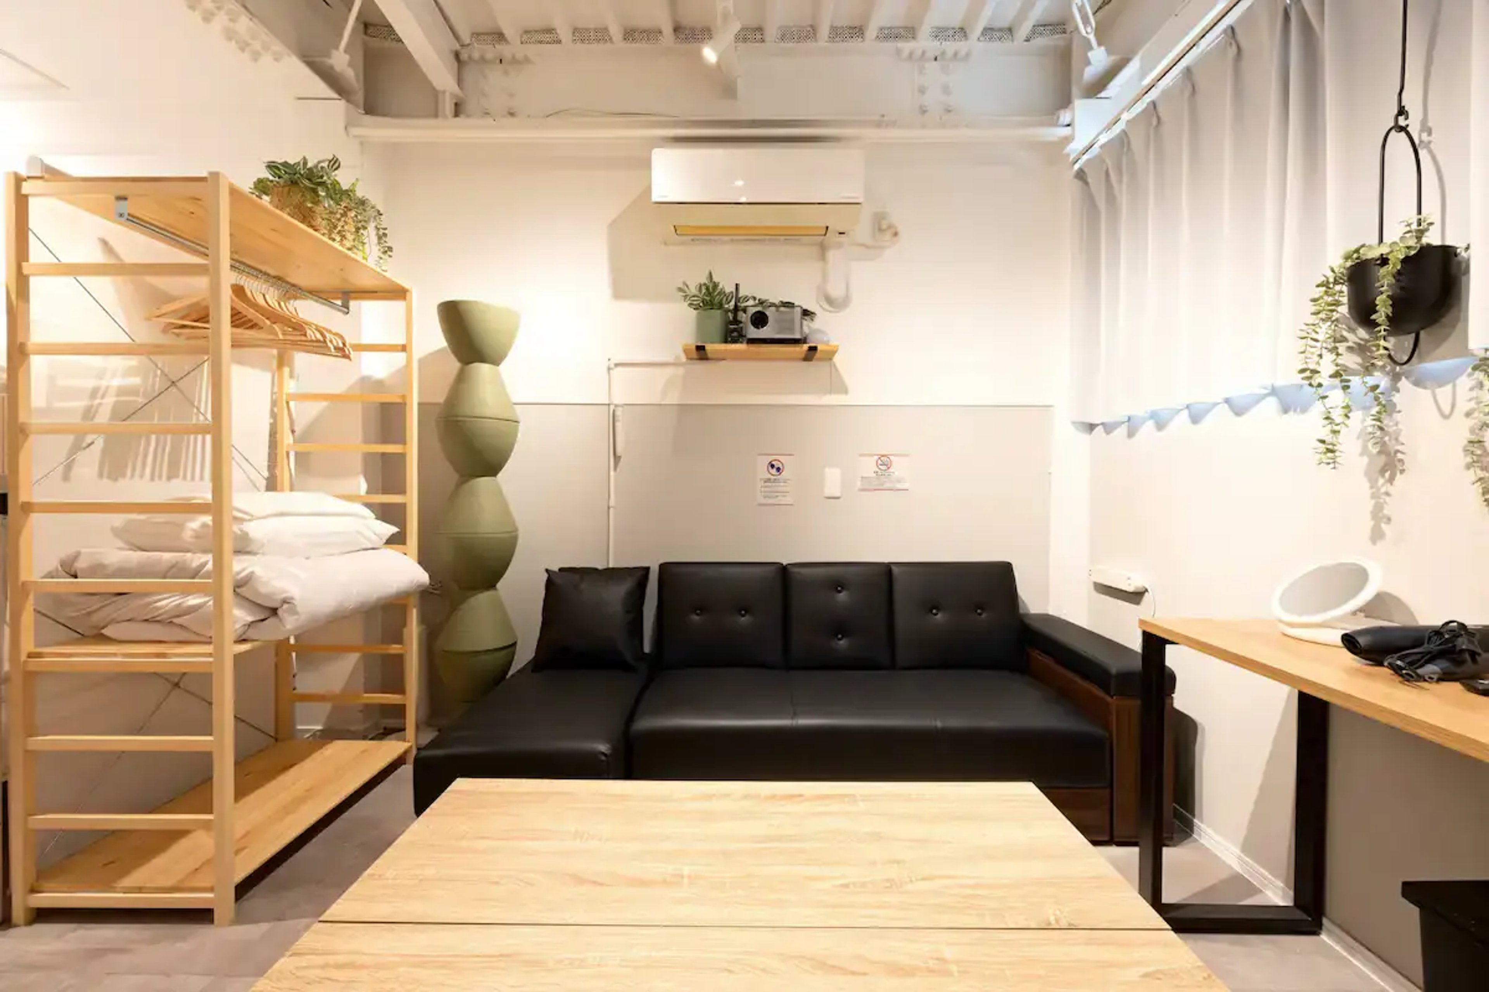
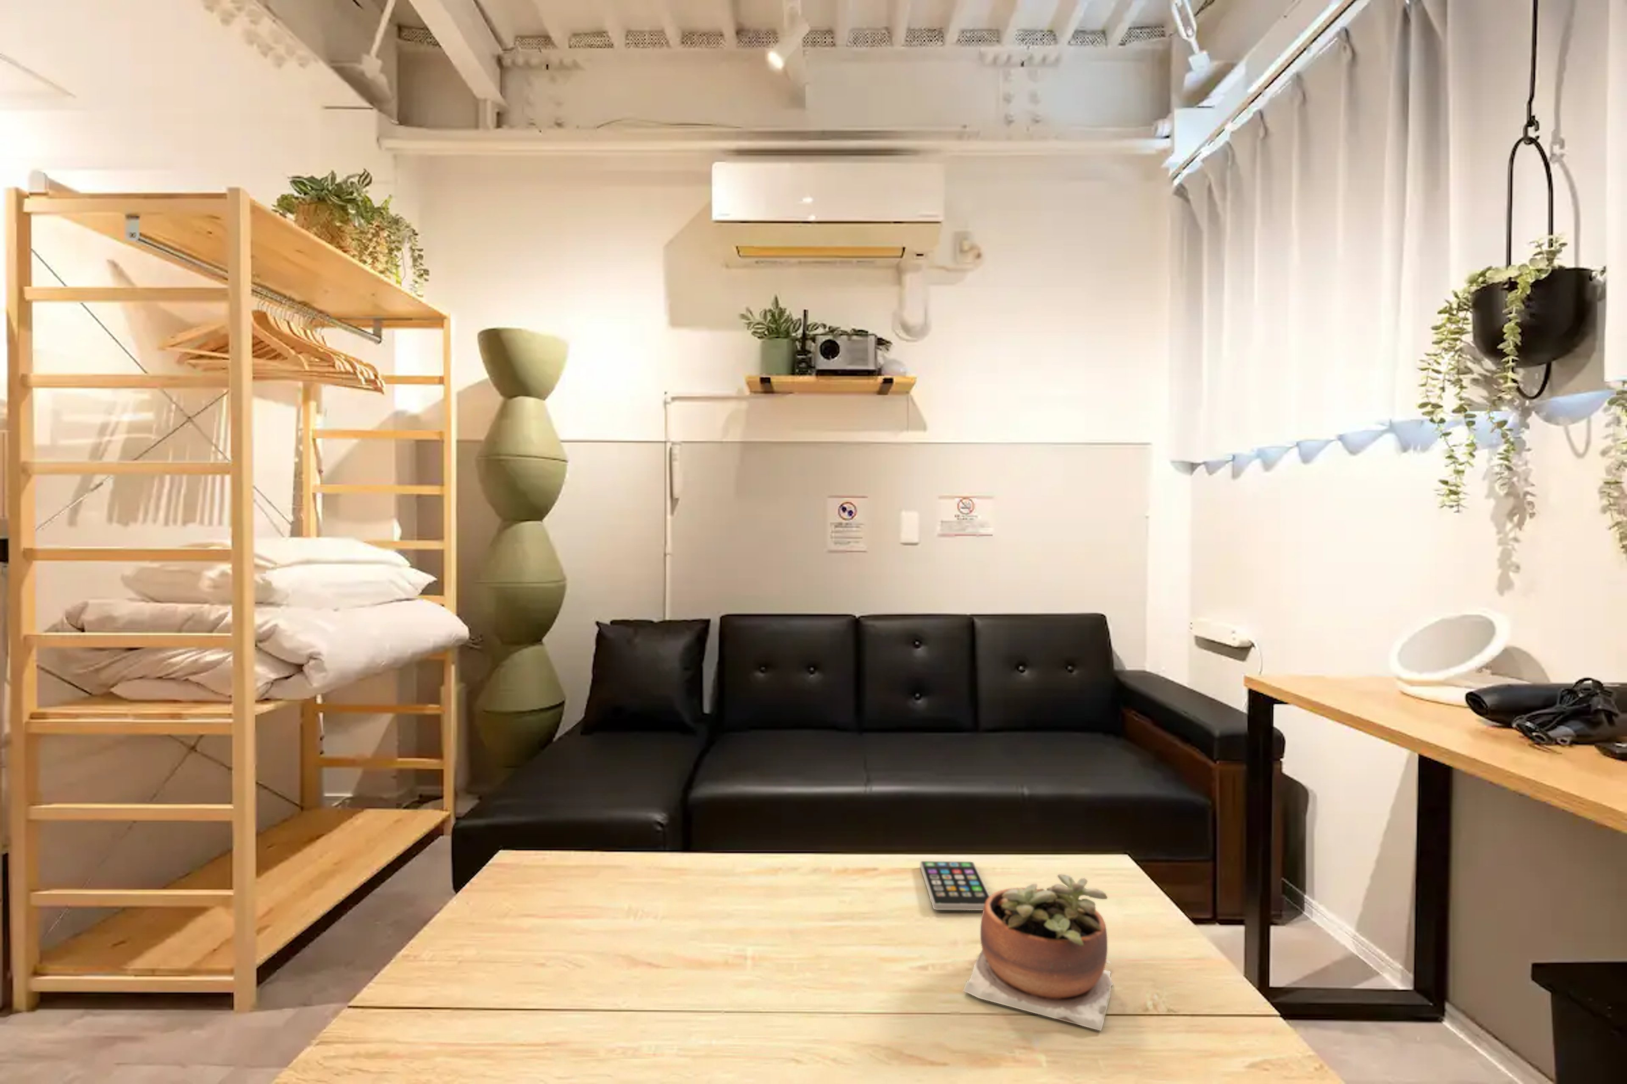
+ succulent plant (1044, 923)
+ smartphone (955, 884)
